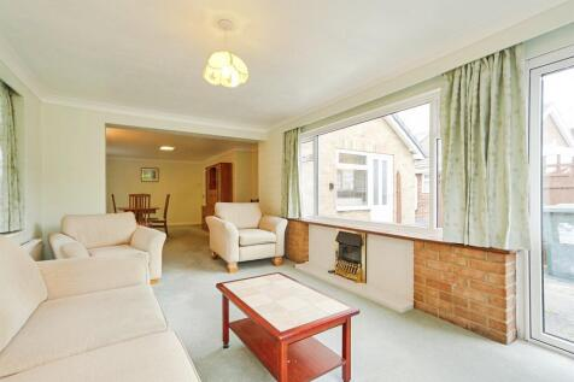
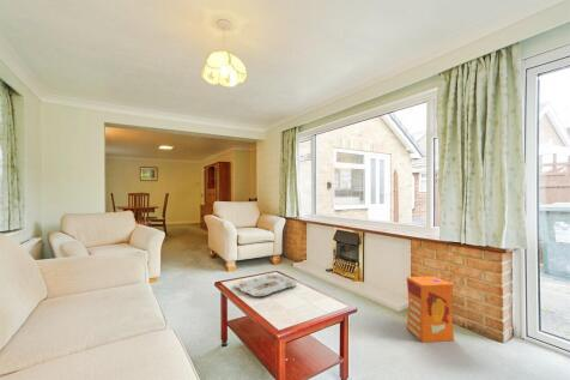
+ carton (429, 307)
+ serving tray (266, 284)
